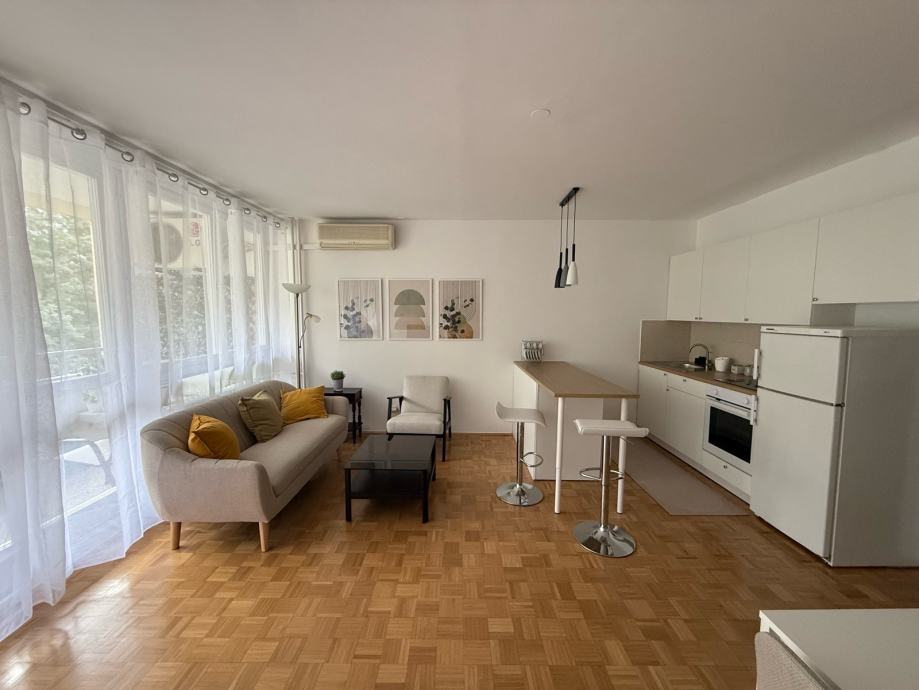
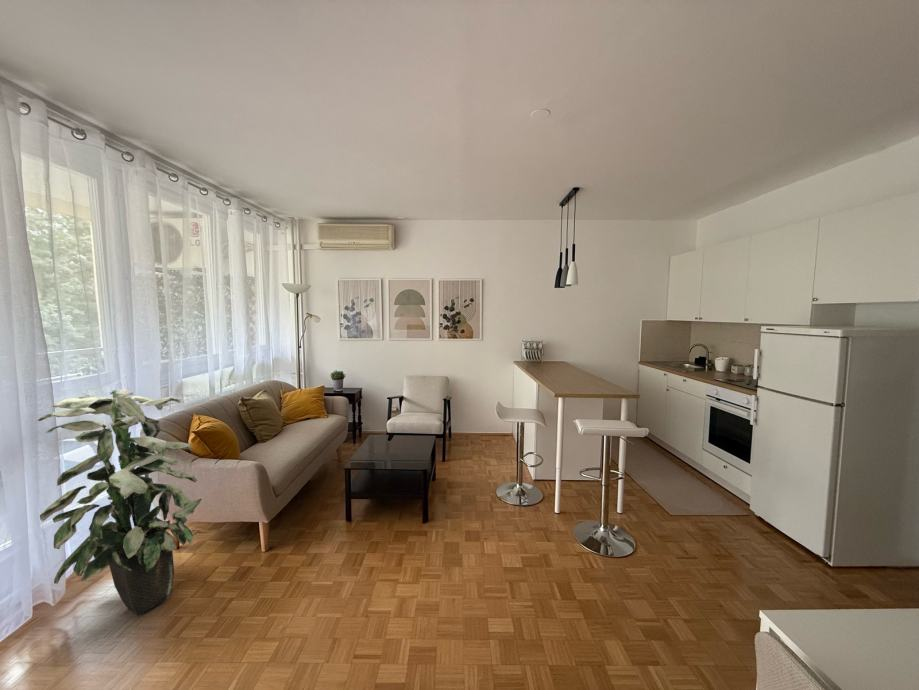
+ indoor plant (127, 498)
